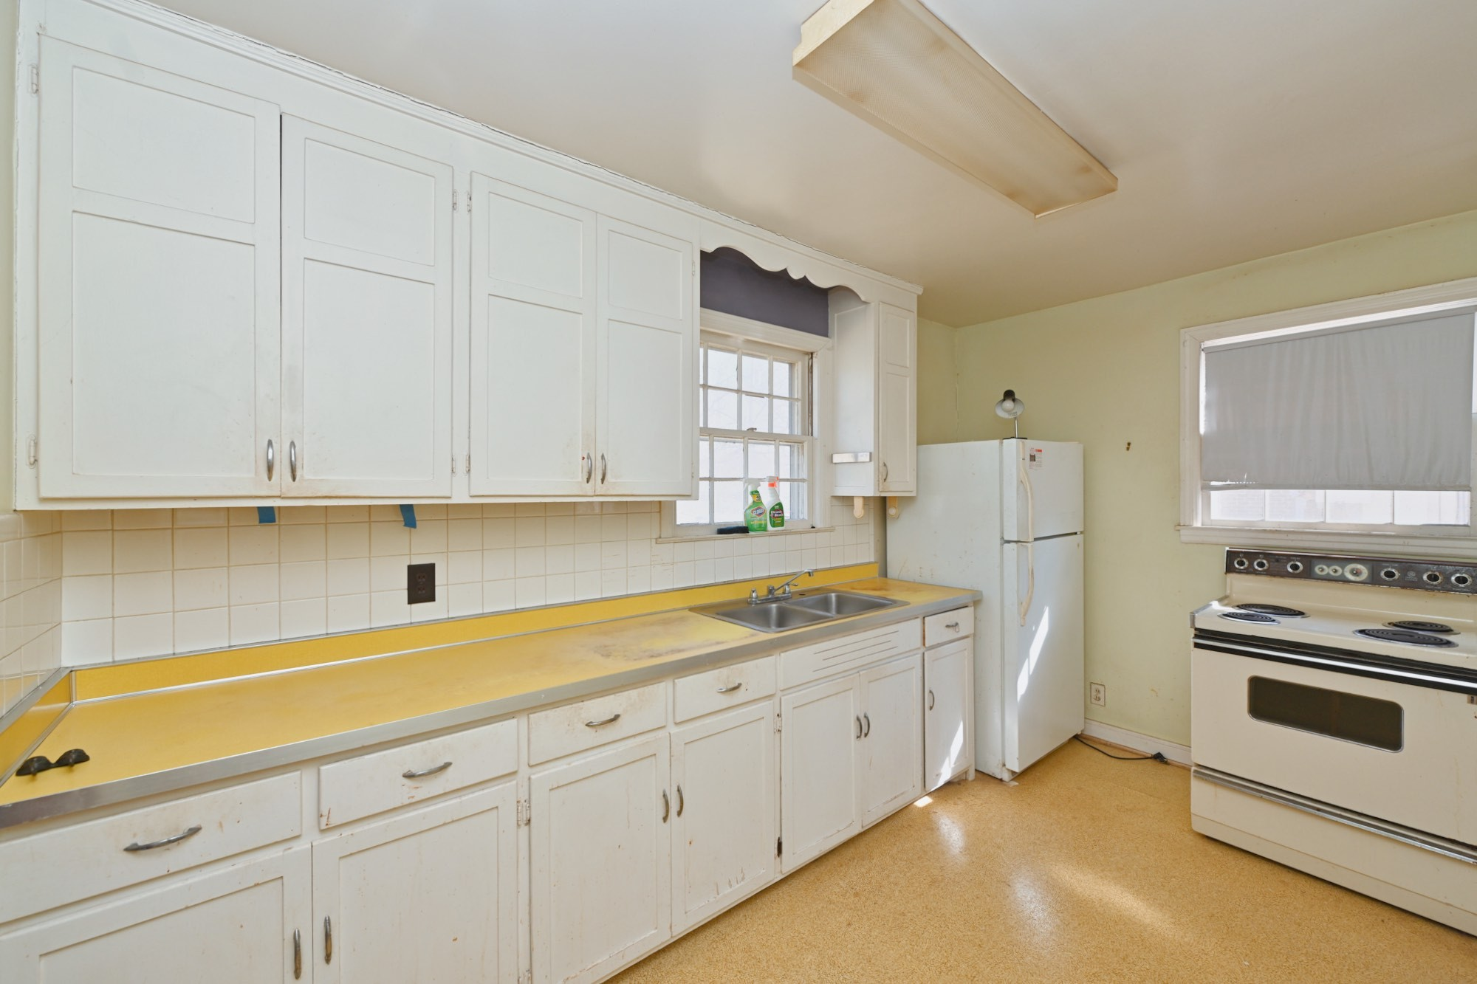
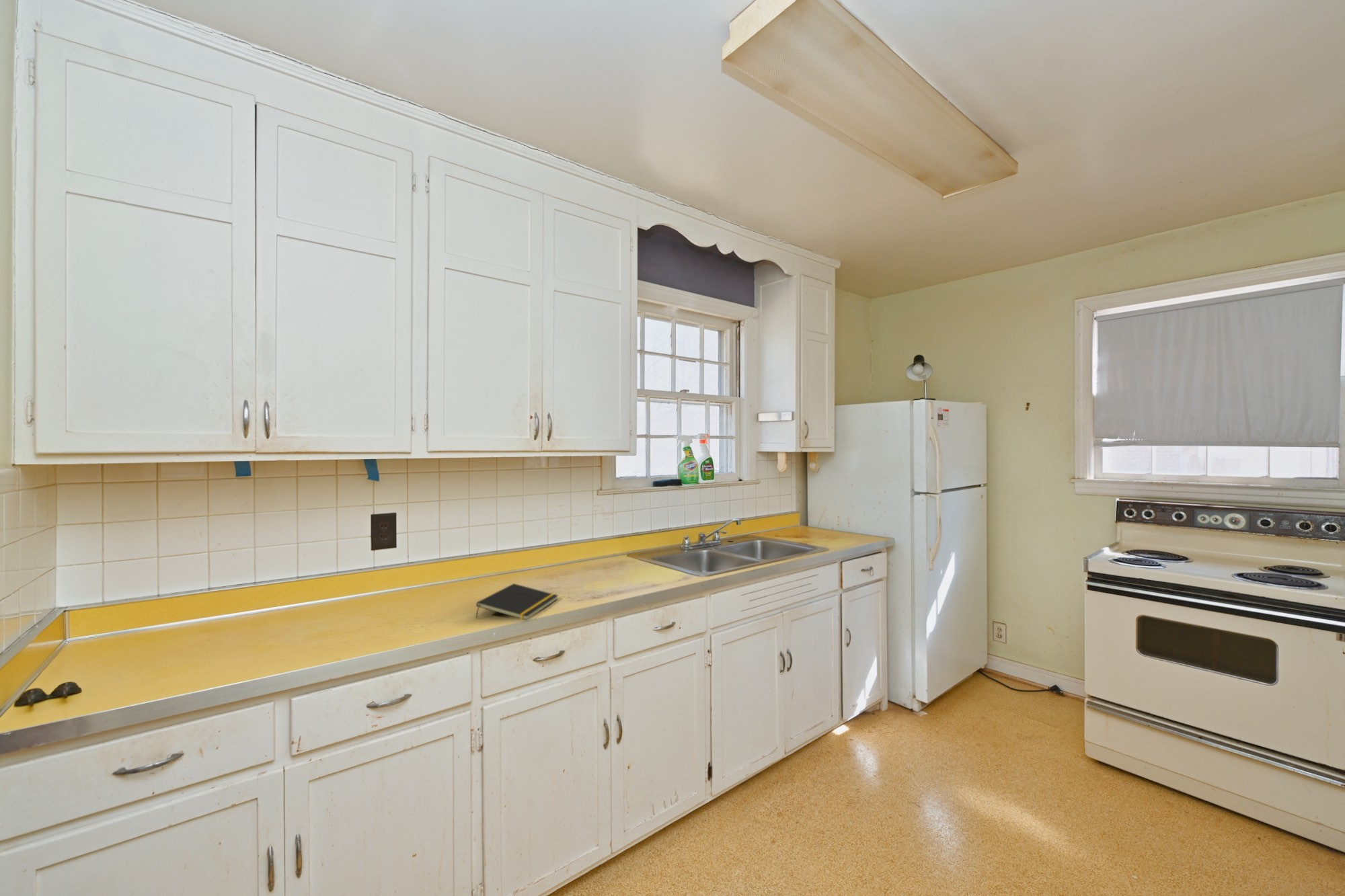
+ notepad (519, 600)
